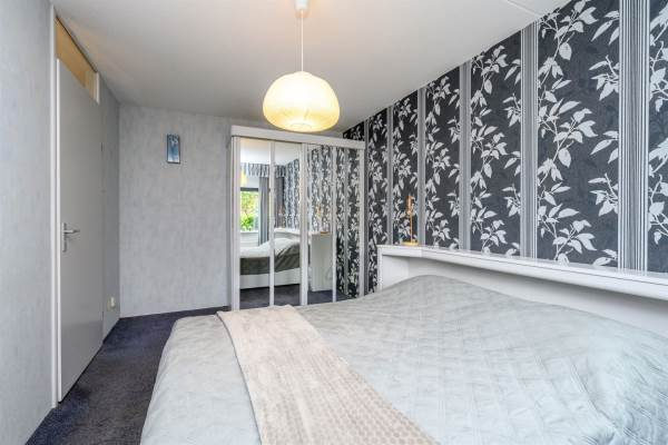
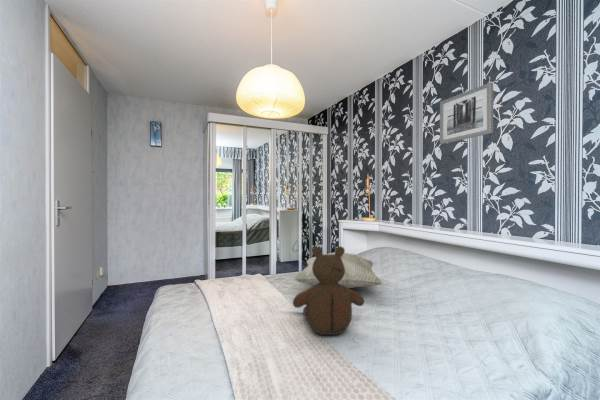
+ teddy bear (326, 285)
+ decorative pillow (344, 267)
+ wall art (464, 115)
